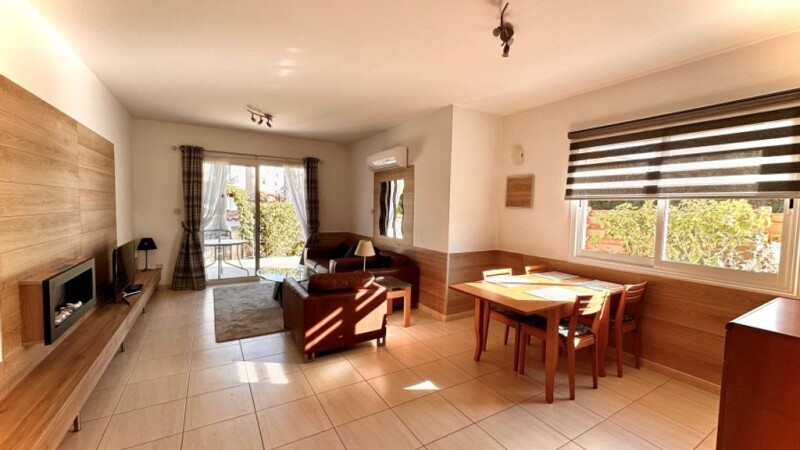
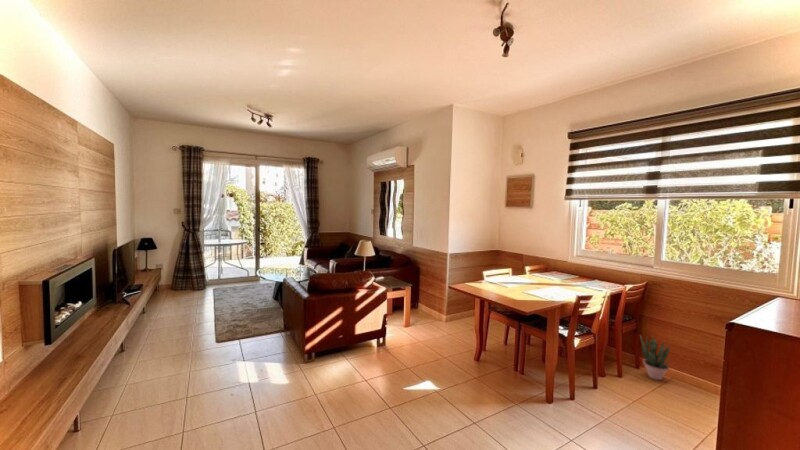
+ potted plant (654, 357)
